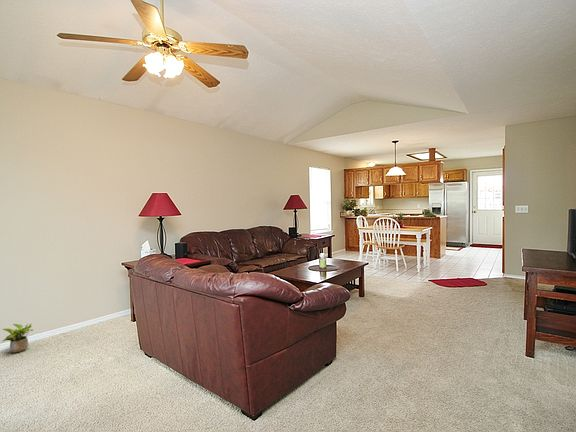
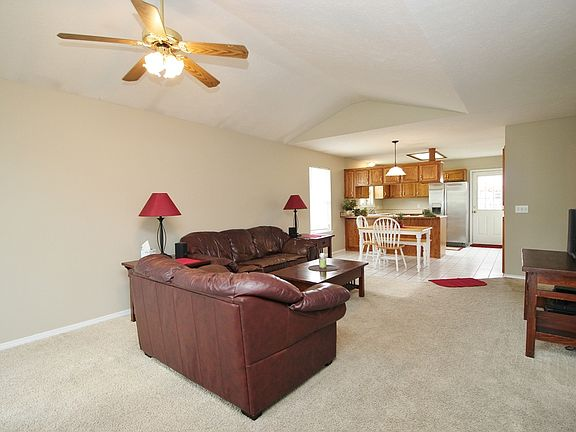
- potted plant (17, 337)
